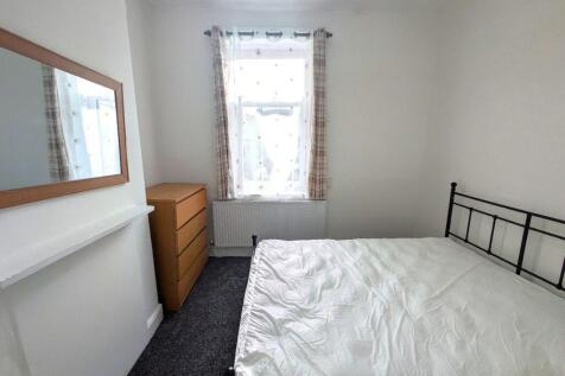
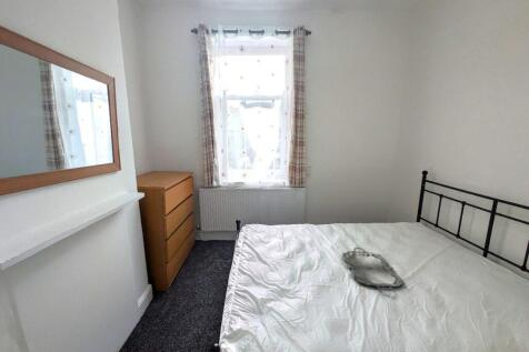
+ serving tray (369, 266)
